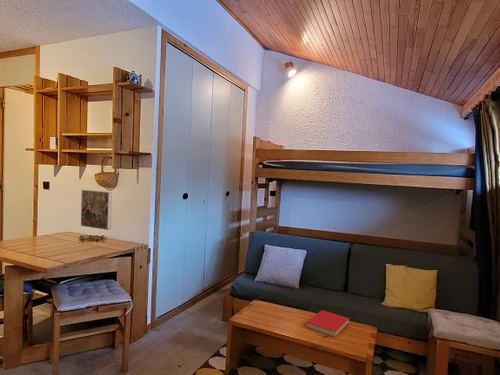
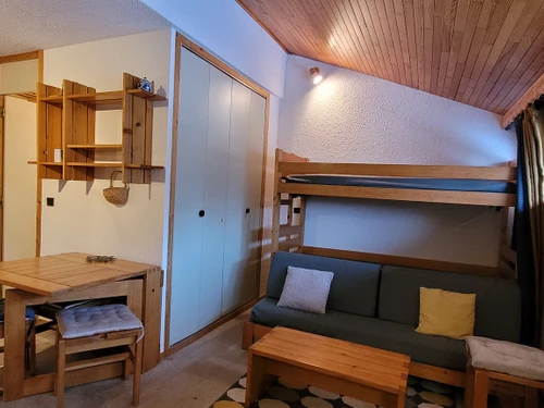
- book (327, 322)
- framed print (95, 209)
